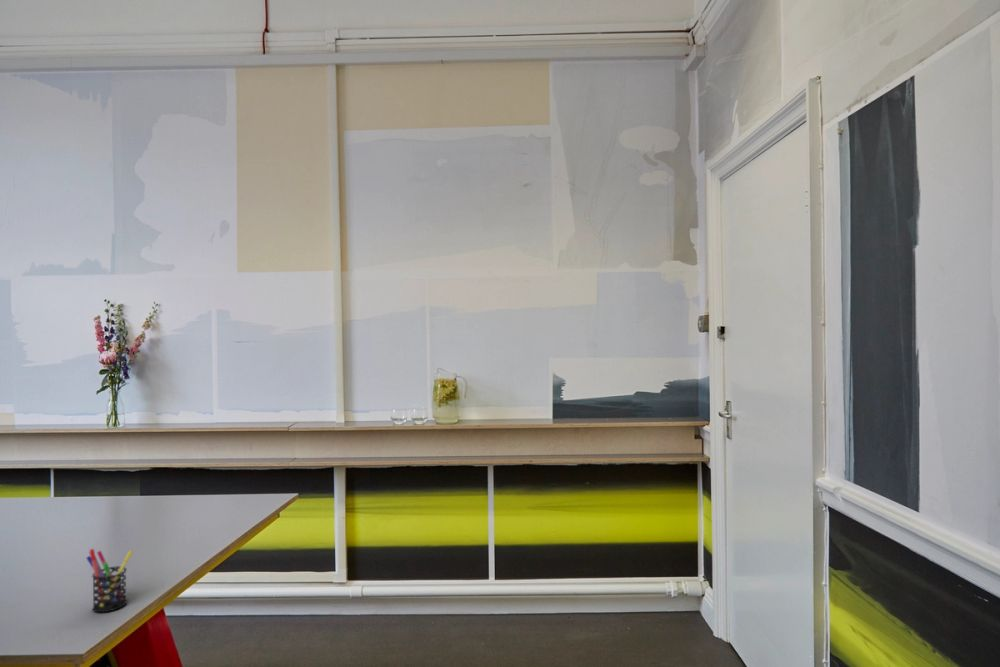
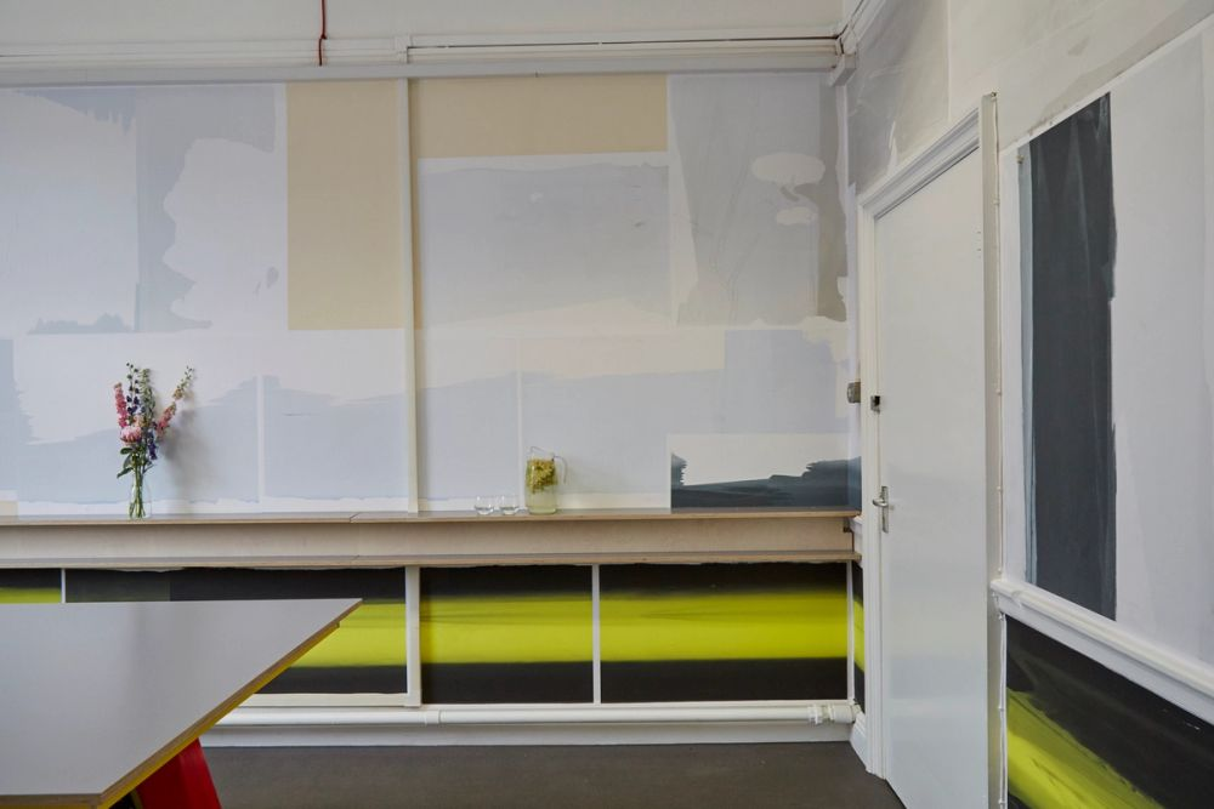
- pen holder (107, 577)
